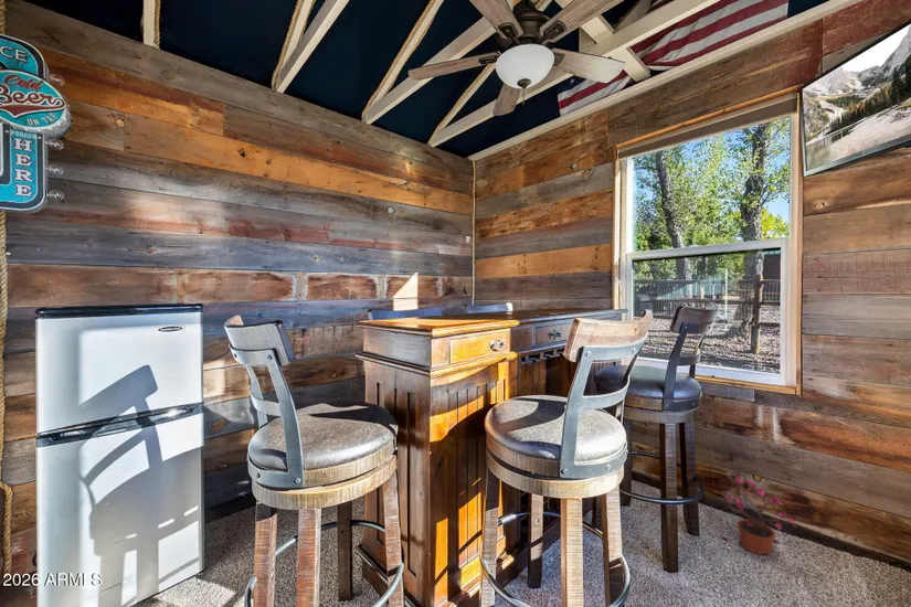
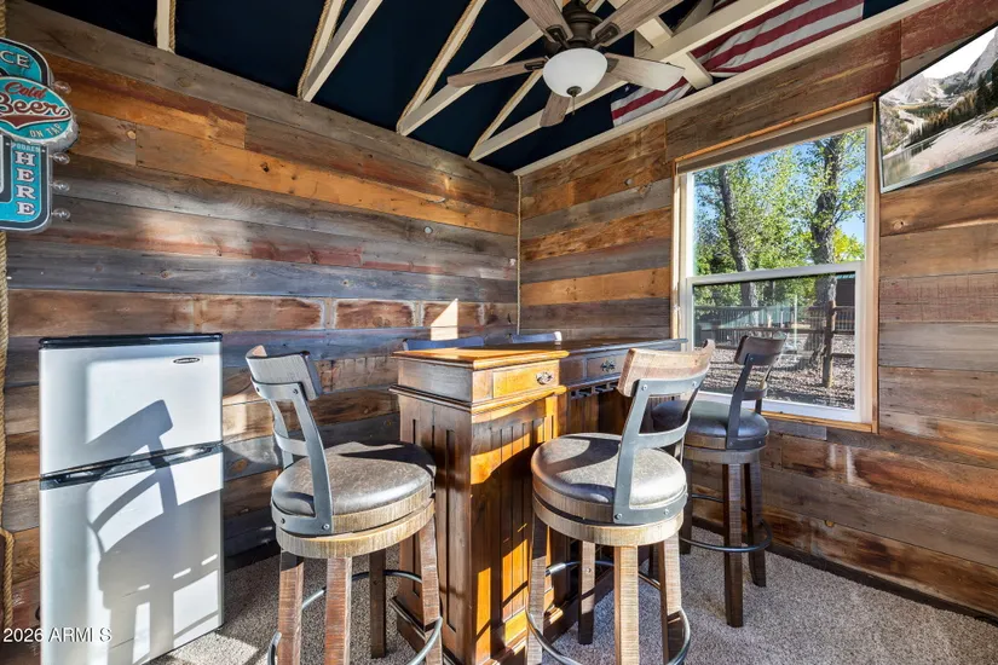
- potted plant (756, 510)
